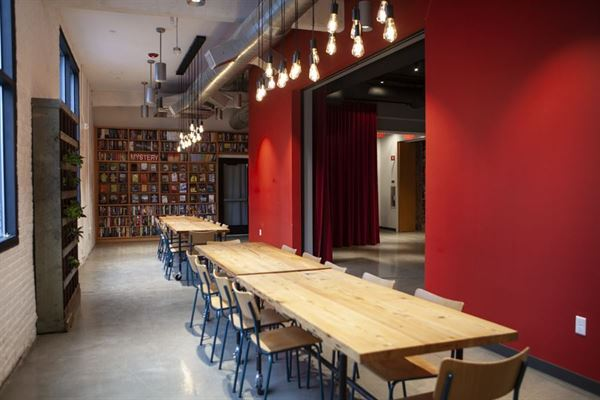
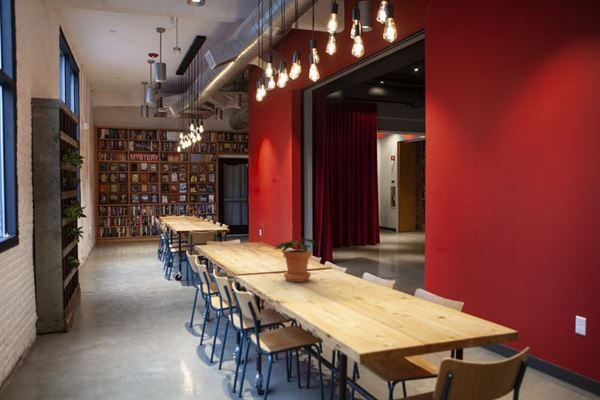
+ potted plant (293, 258)
